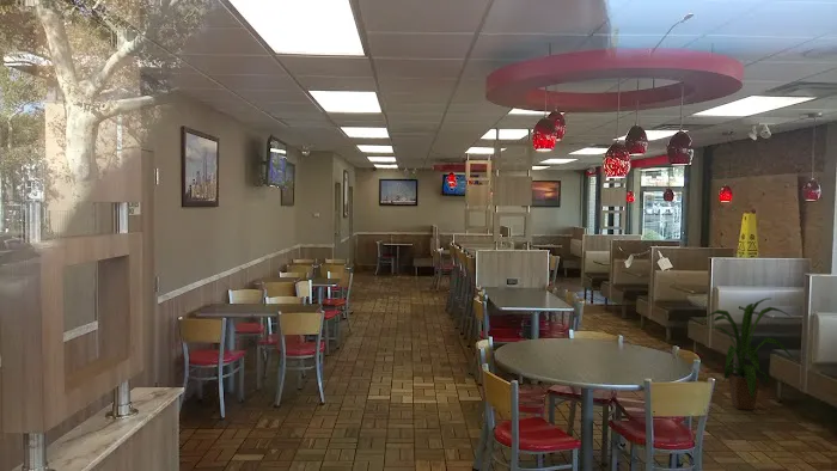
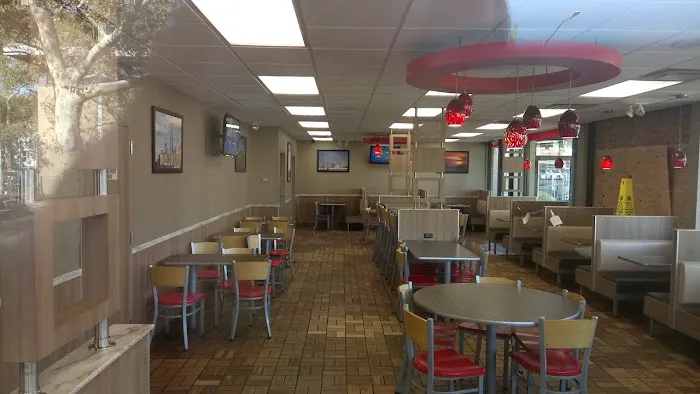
- house plant (741, 349)
